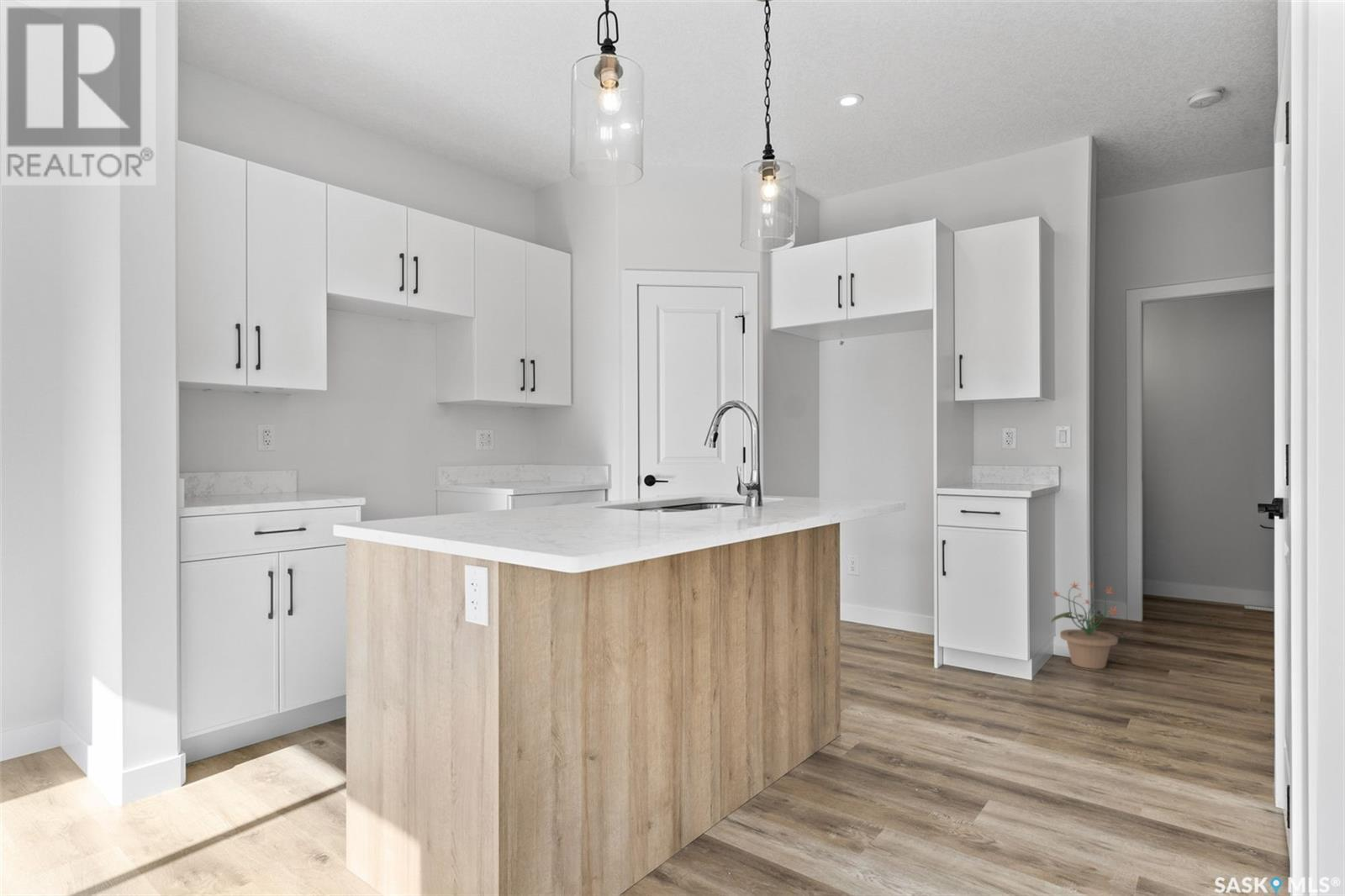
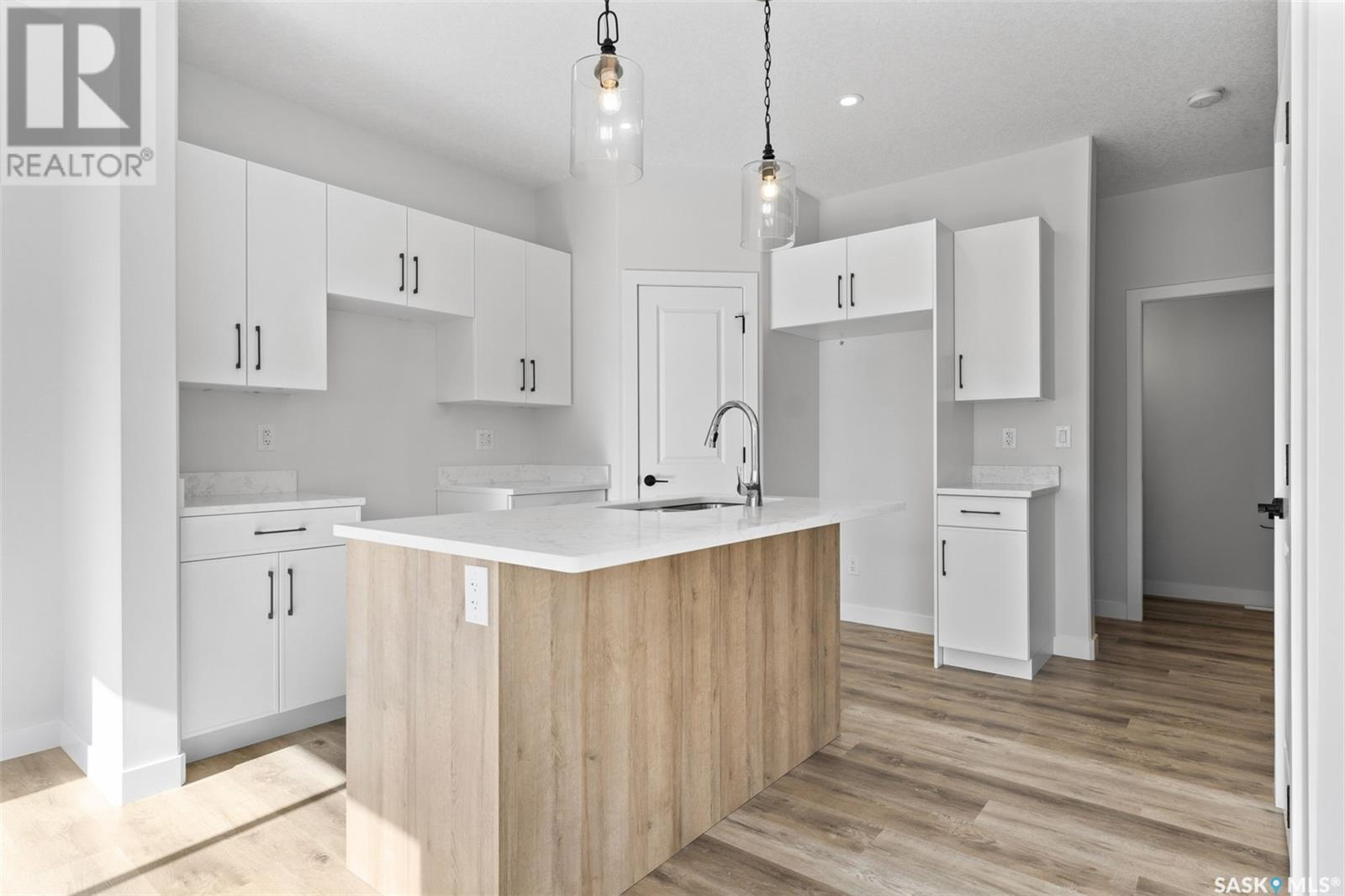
- potted plant (1087, 623)
